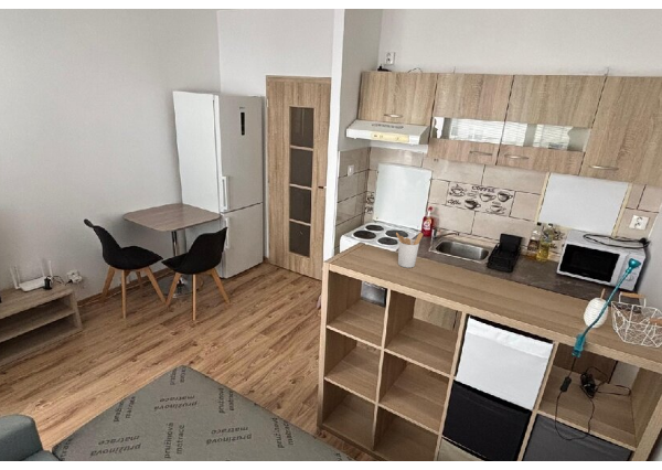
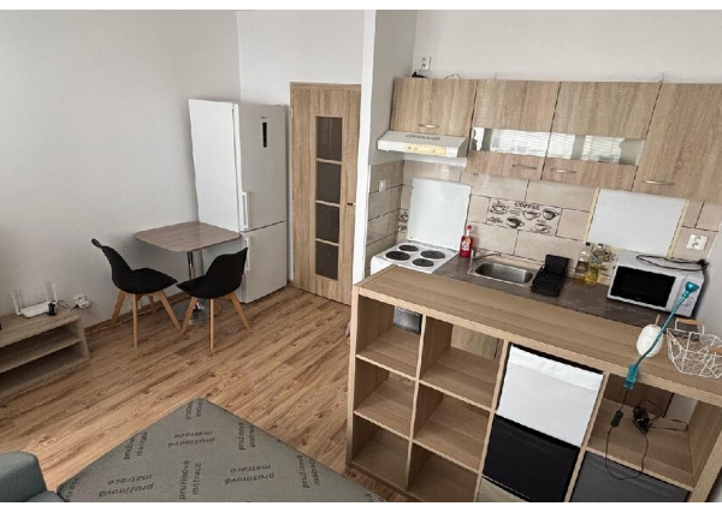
- utensil holder (406, 248)
